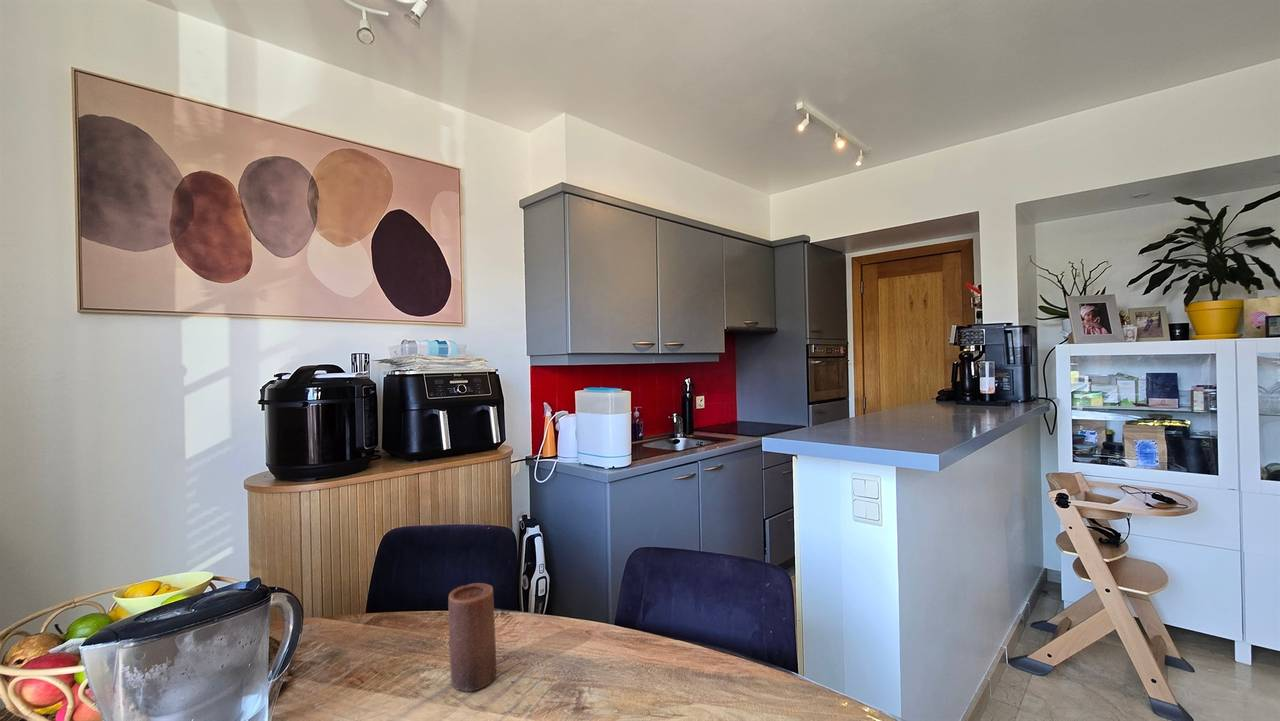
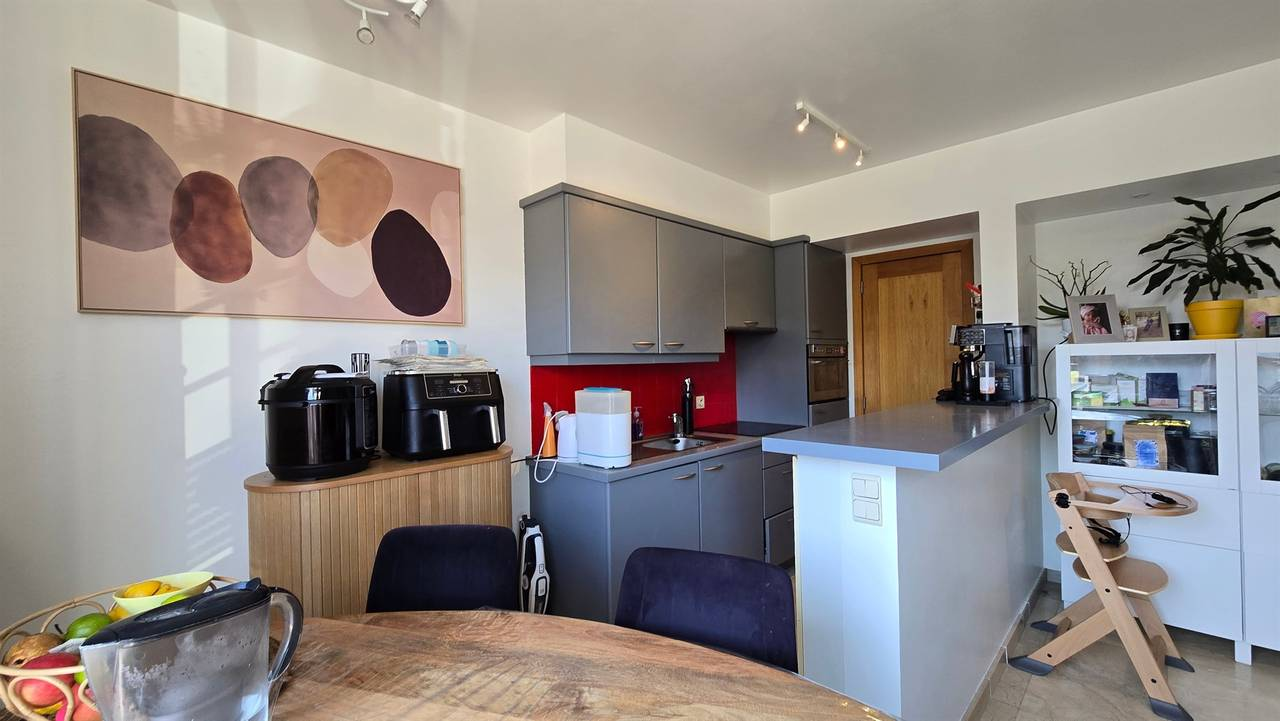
- candle (472, 635)
